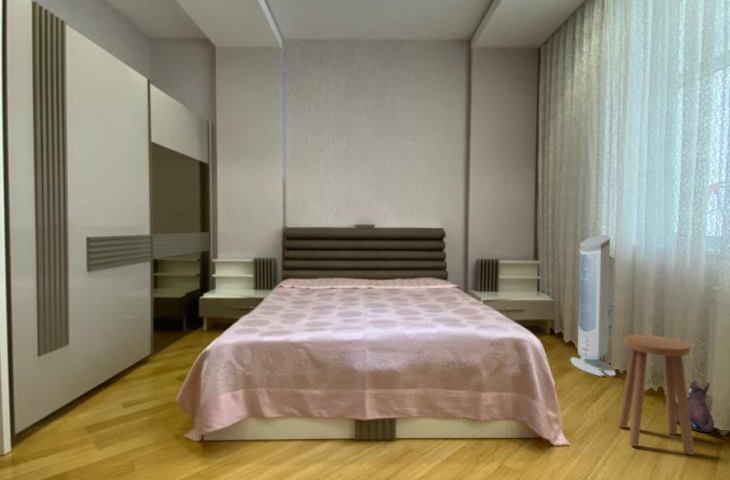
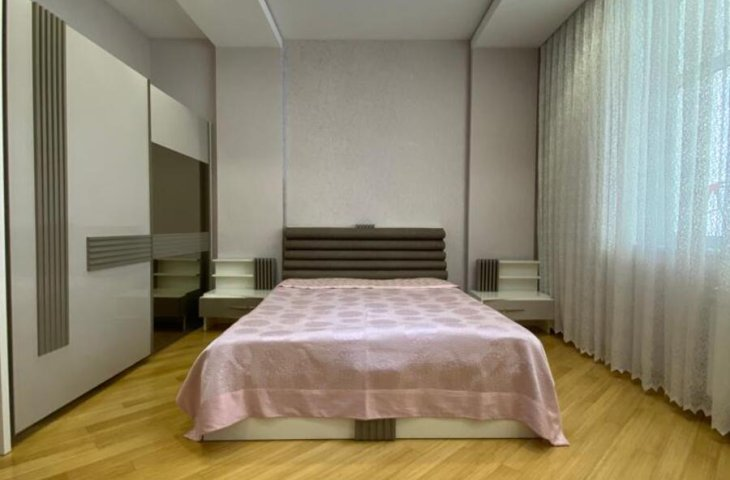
- air purifier (593, 301)
- plush toy (701, 406)
- stool (643, 390)
